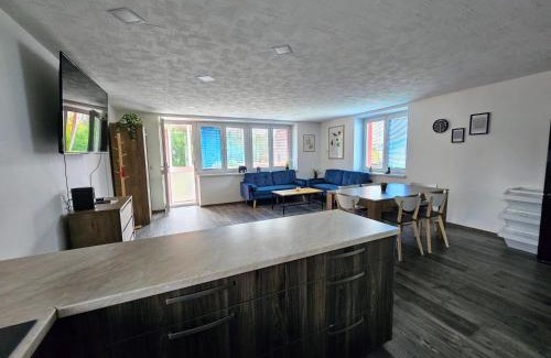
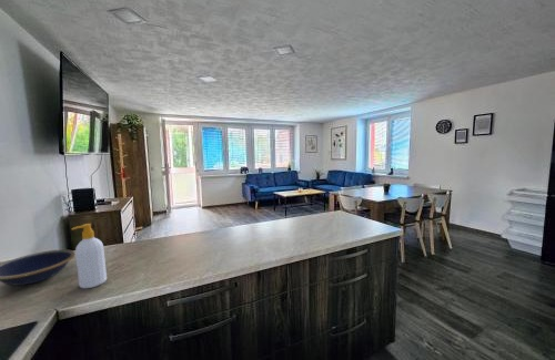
+ bowl (36, 269)
+ soap bottle (89, 254)
